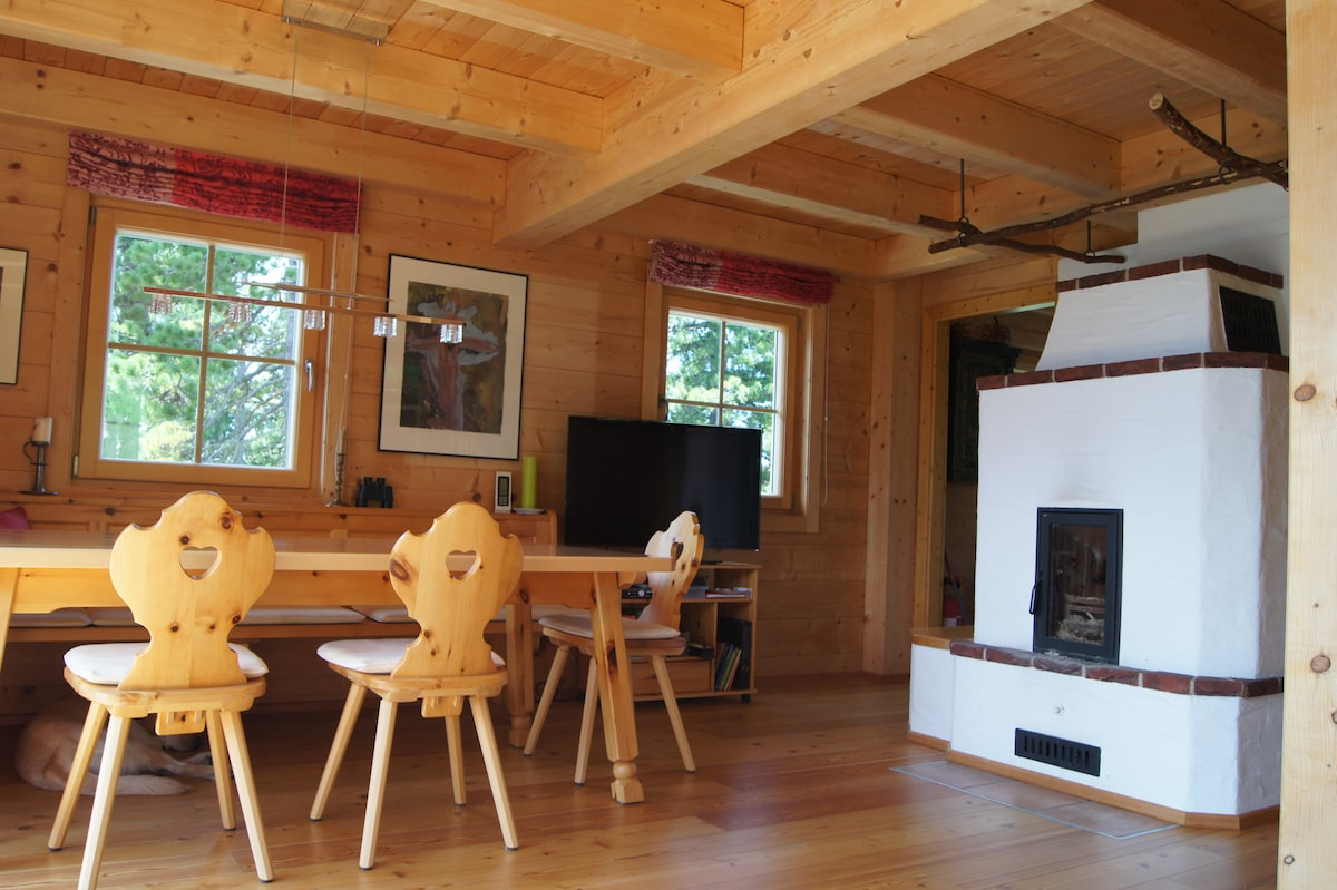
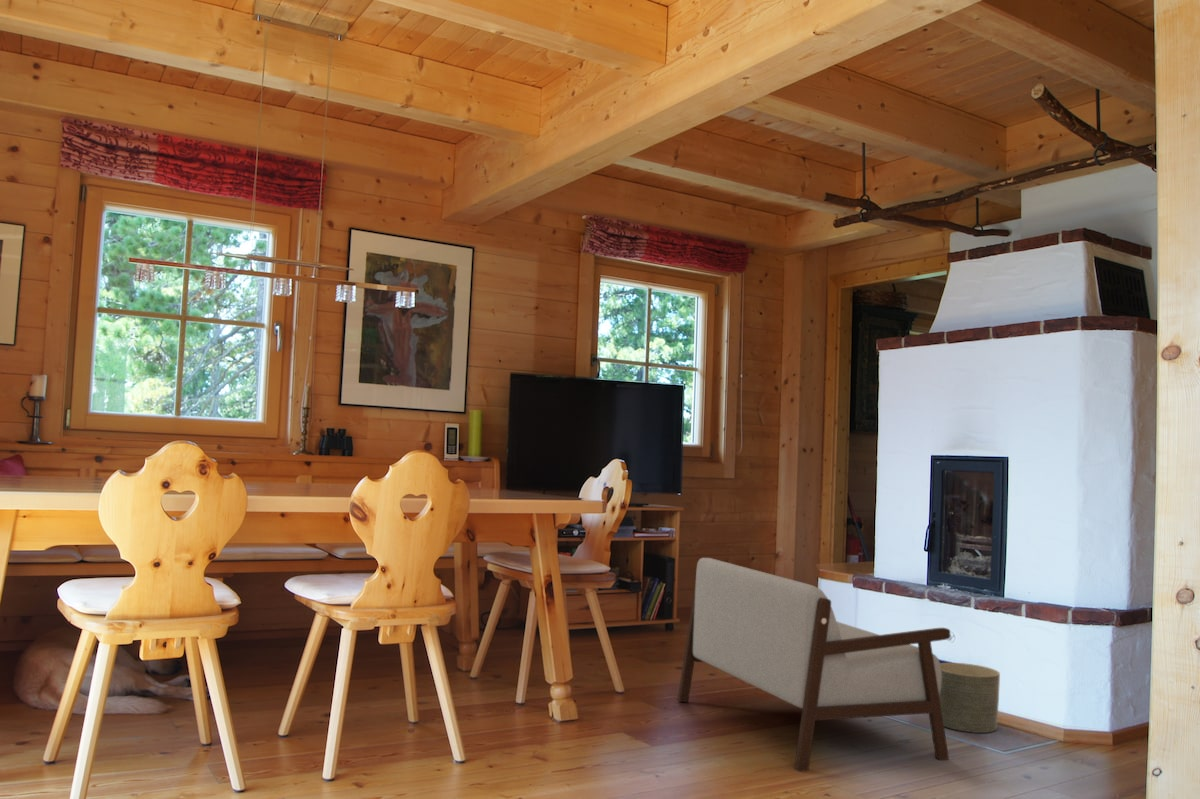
+ planter (966, 697)
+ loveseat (805, 648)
